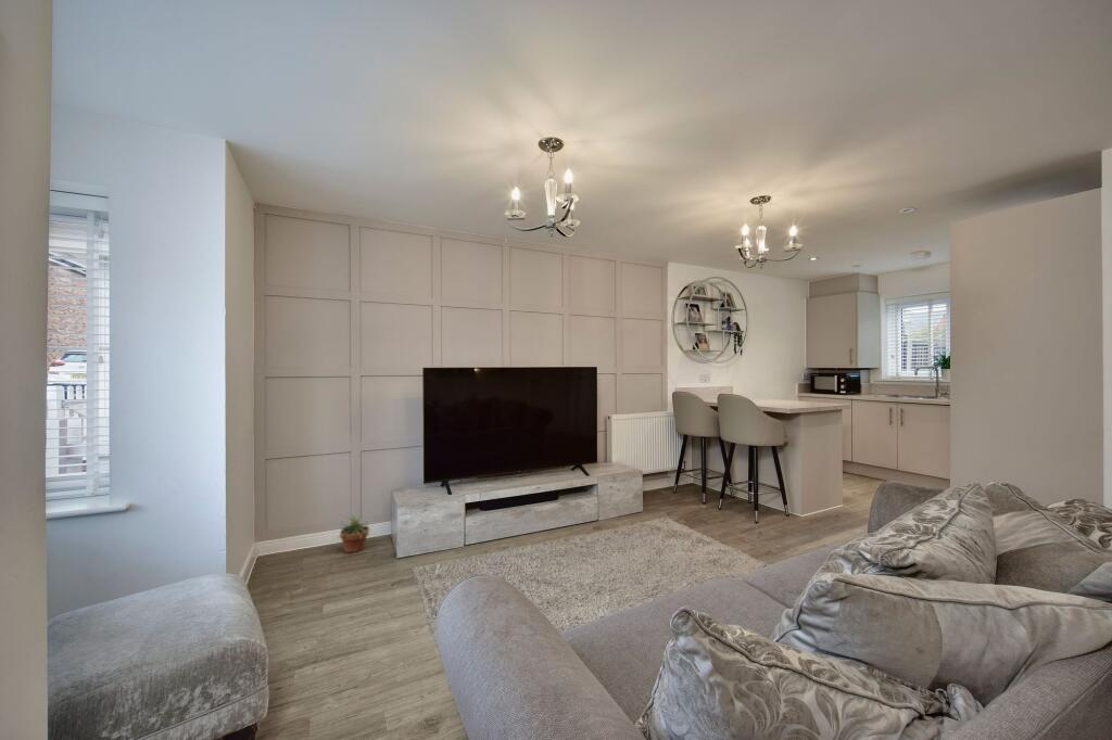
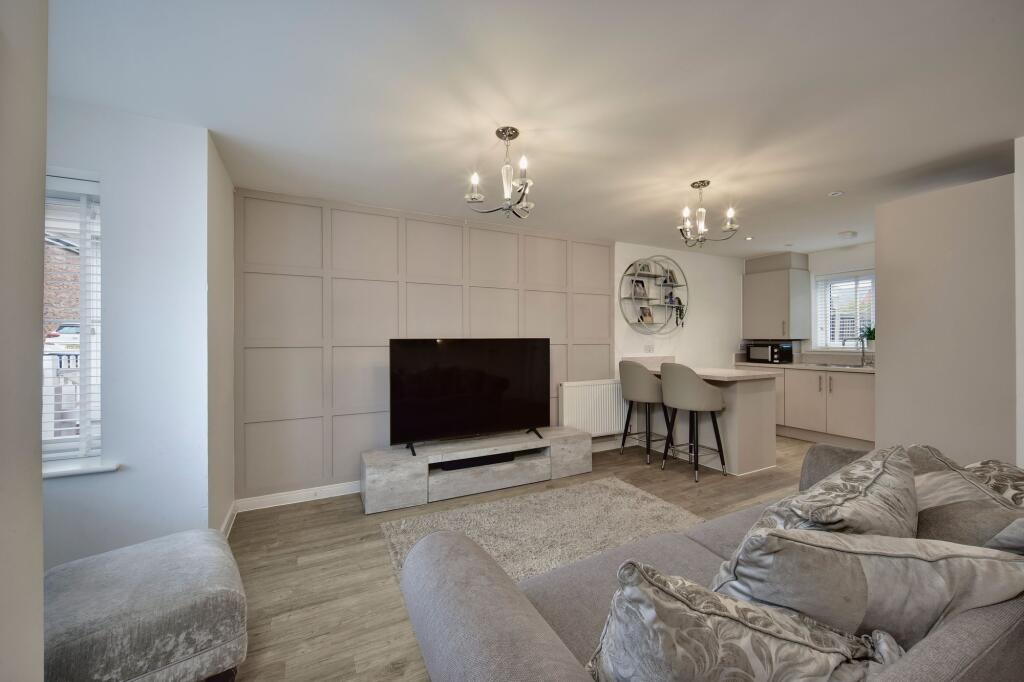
- potted plant (355, 532)
